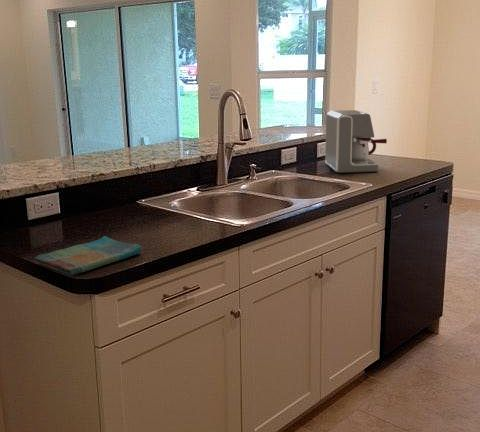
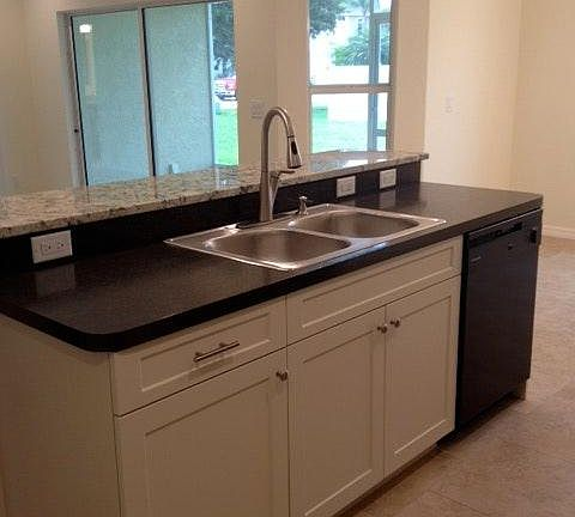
- coffee maker (350, 140)
- dish towel (90, 254)
